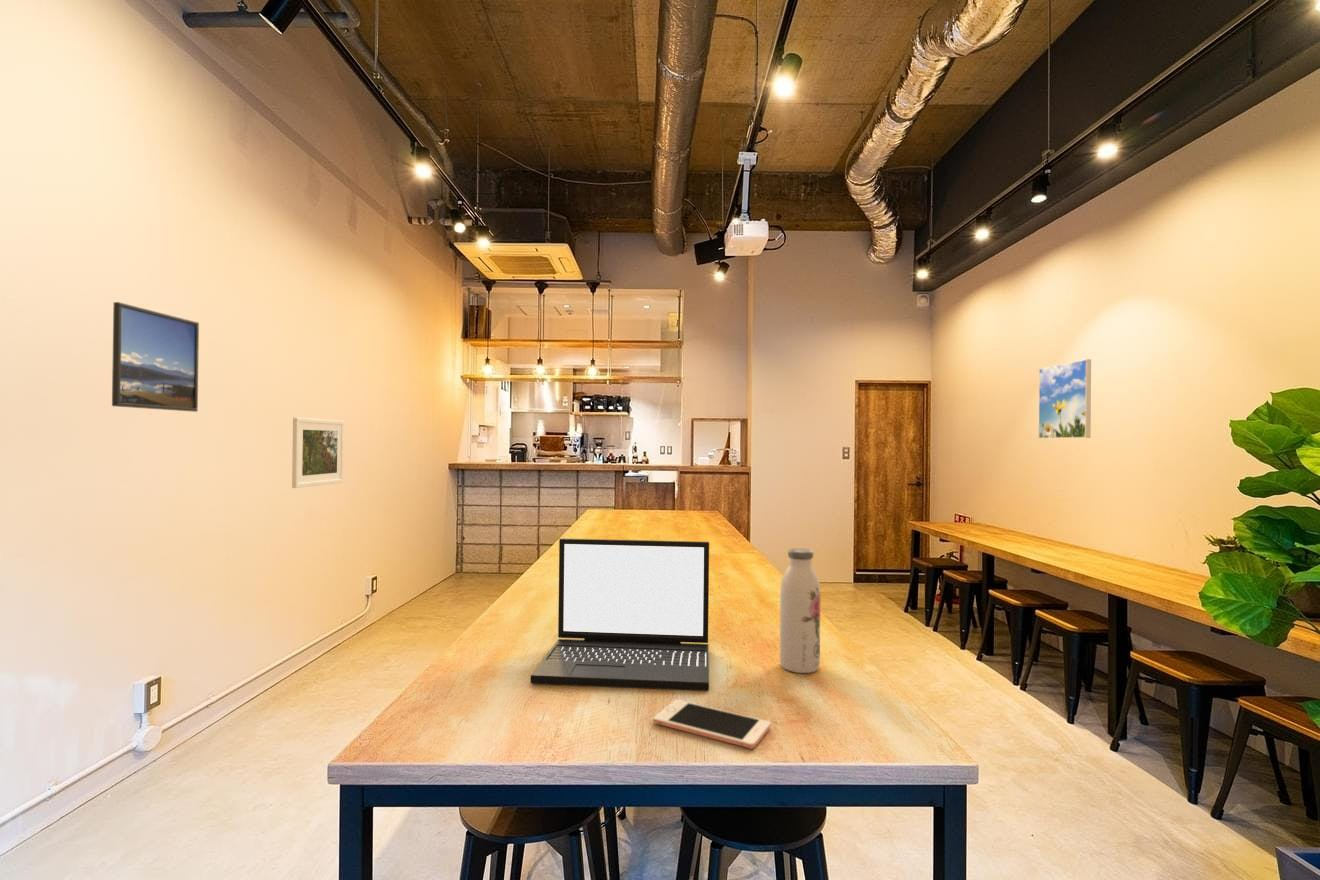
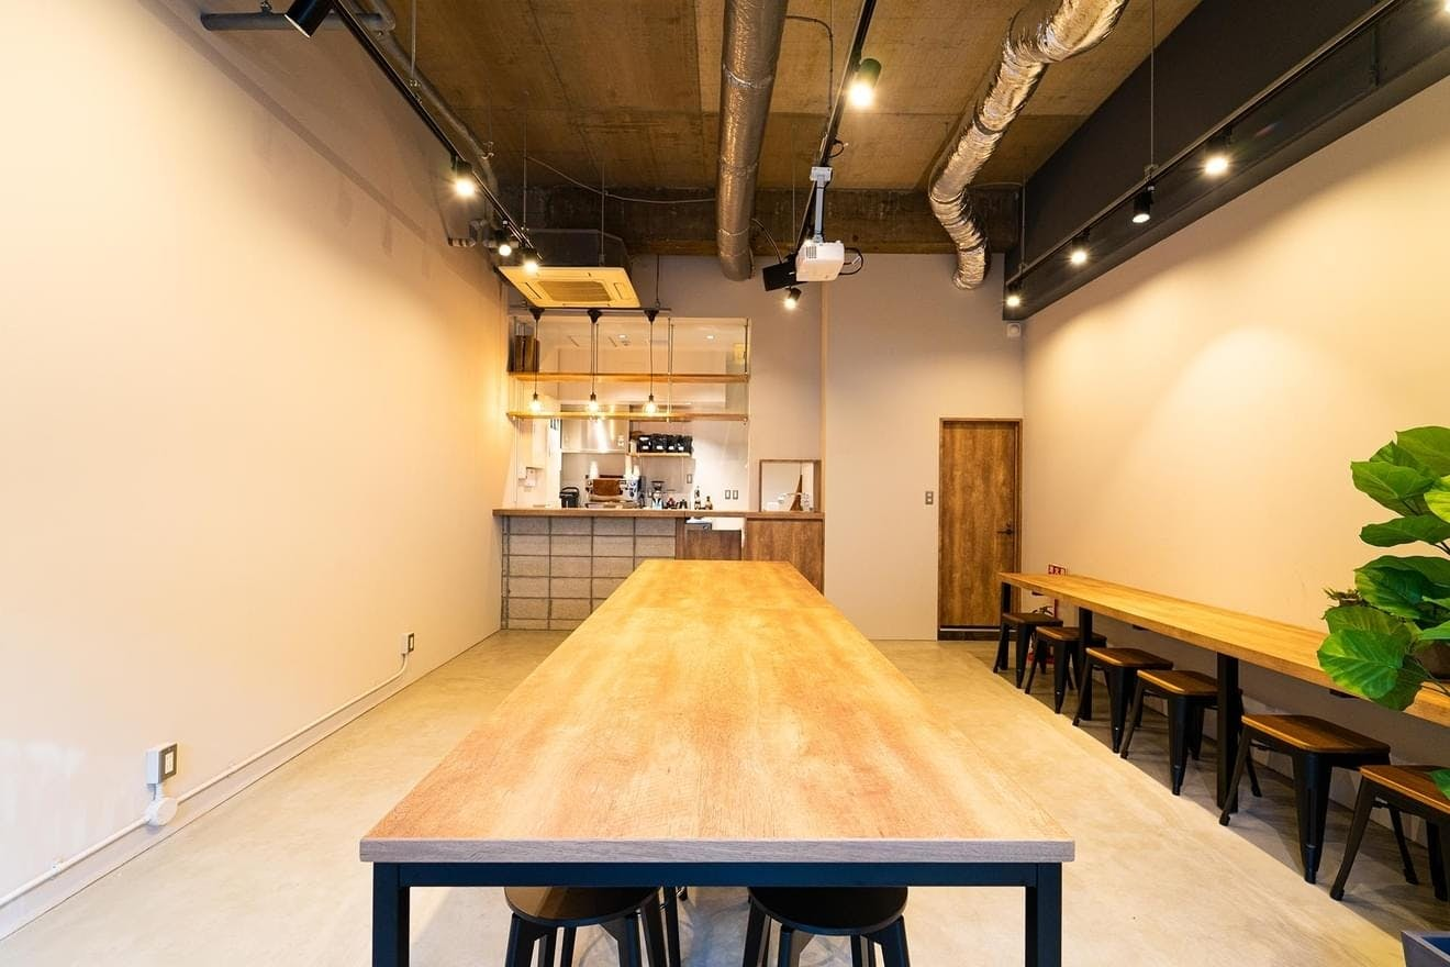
- laptop (627, 606)
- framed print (319, 452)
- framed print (1063, 401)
- water bottle (800, 607)
- cell phone (711, 722)
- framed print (158, 361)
